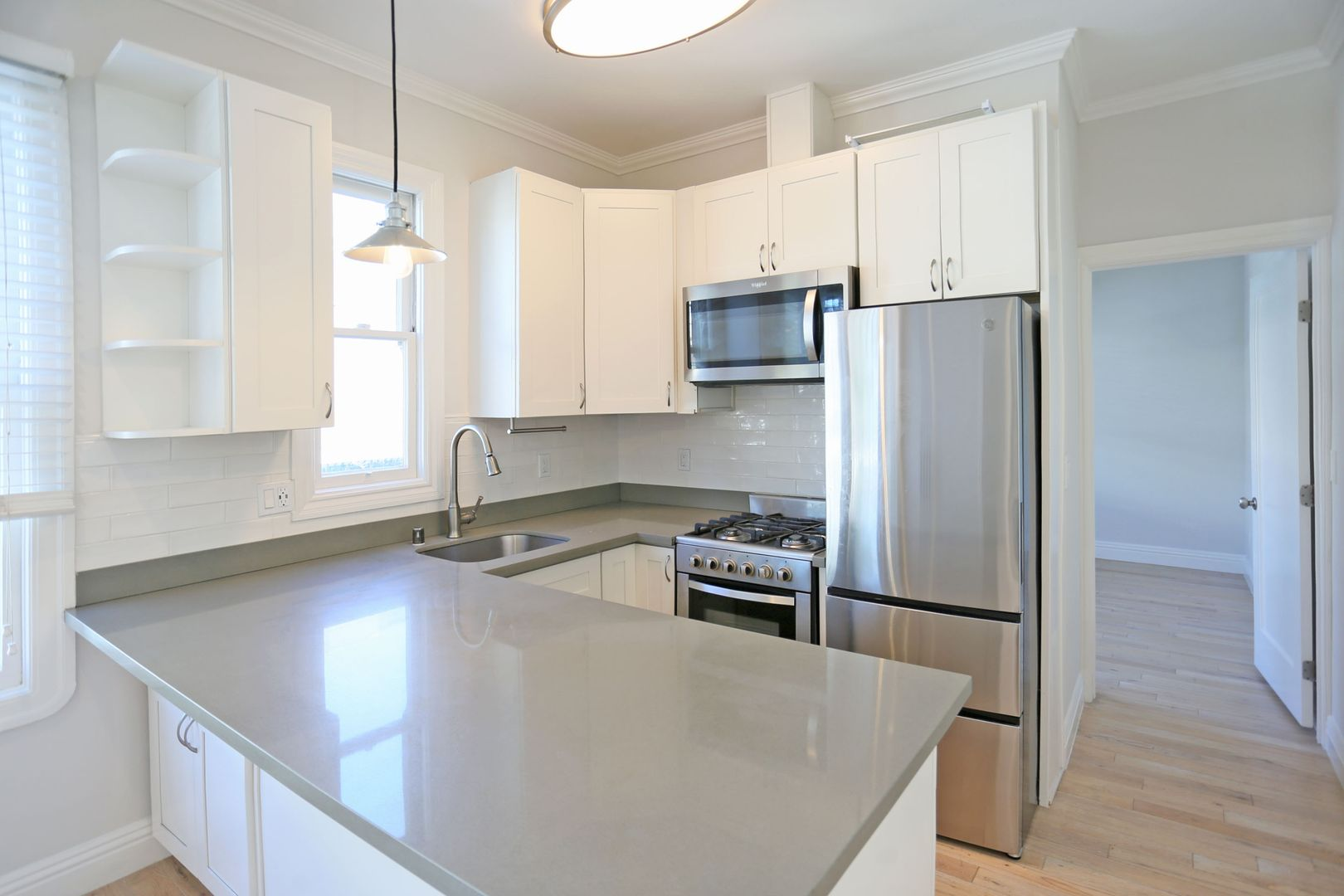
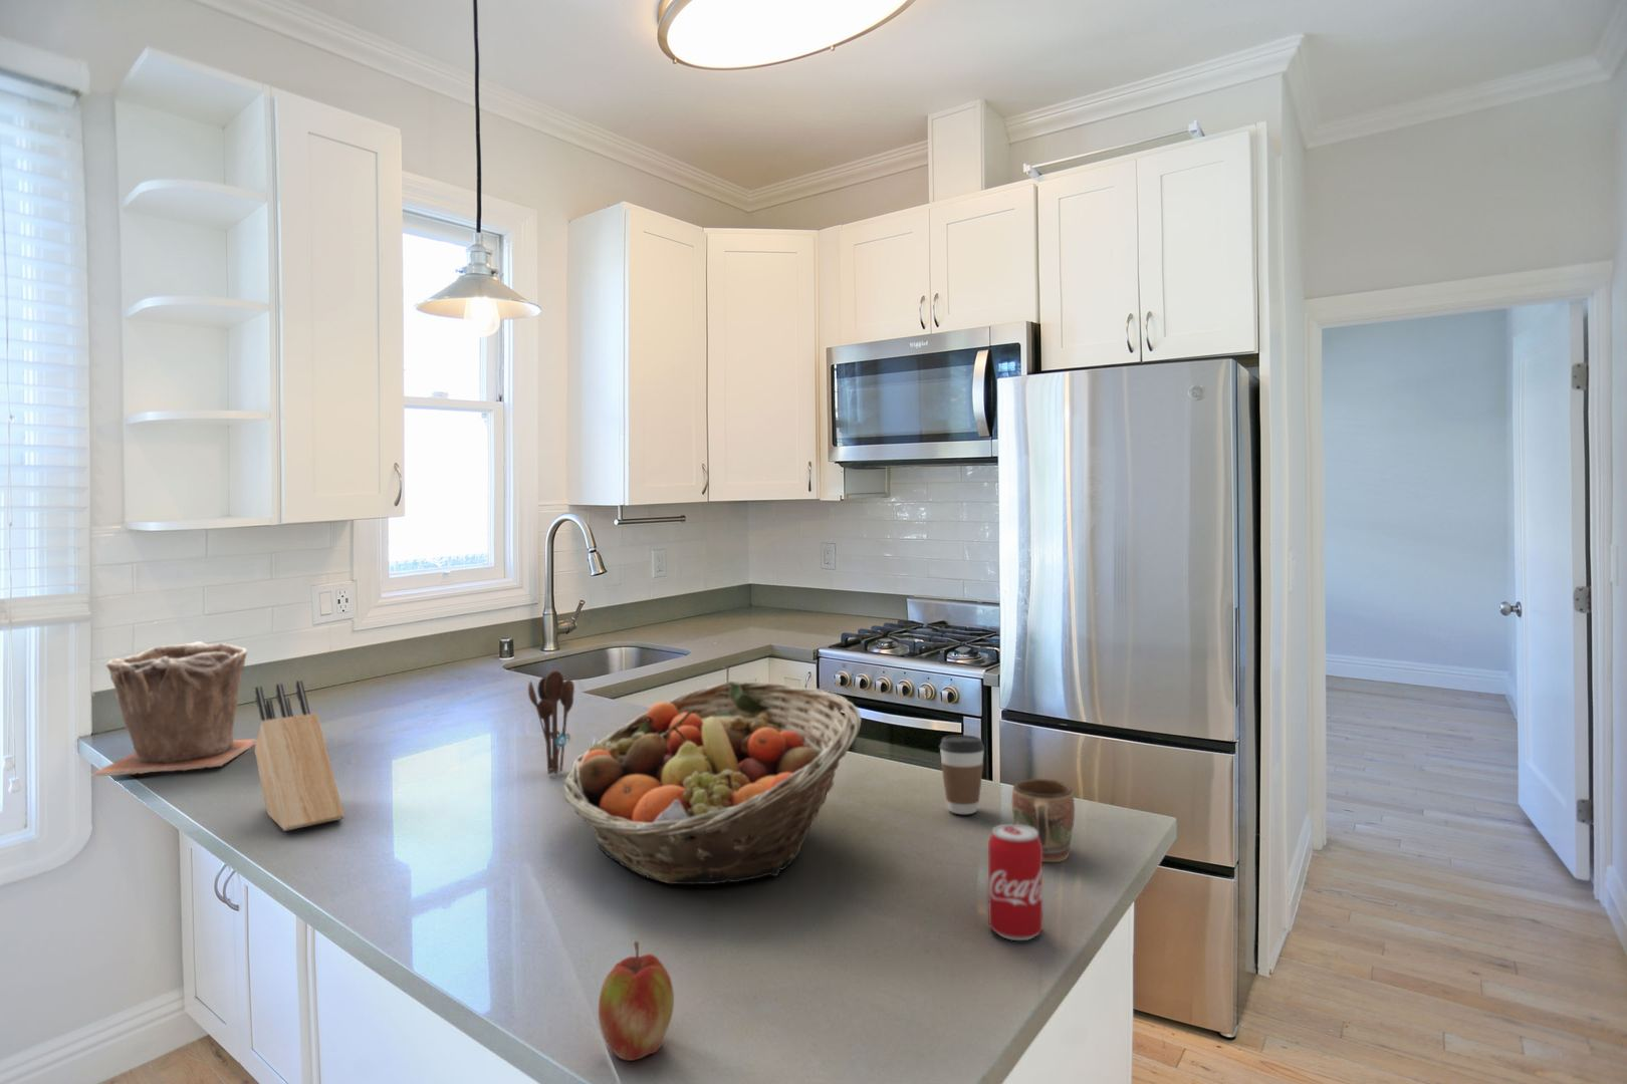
+ knife block (294, 749)
+ apple (636, 998)
+ plant pot (179, 703)
+ mug (1040, 821)
+ coffee cup (962, 773)
+ utensil holder (552, 721)
+ beverage can (1014, 881)
+ fruit basket (711, 769)
